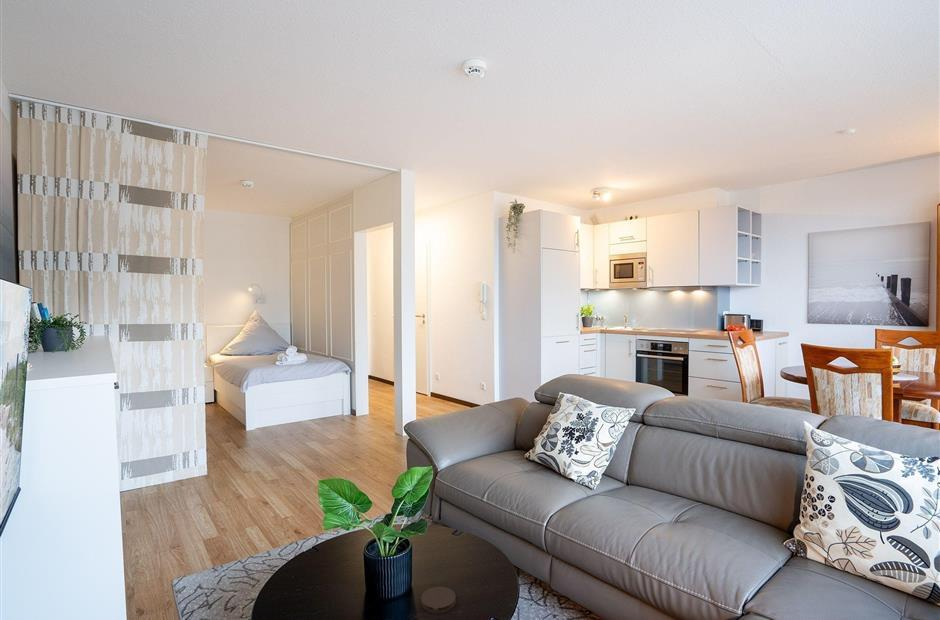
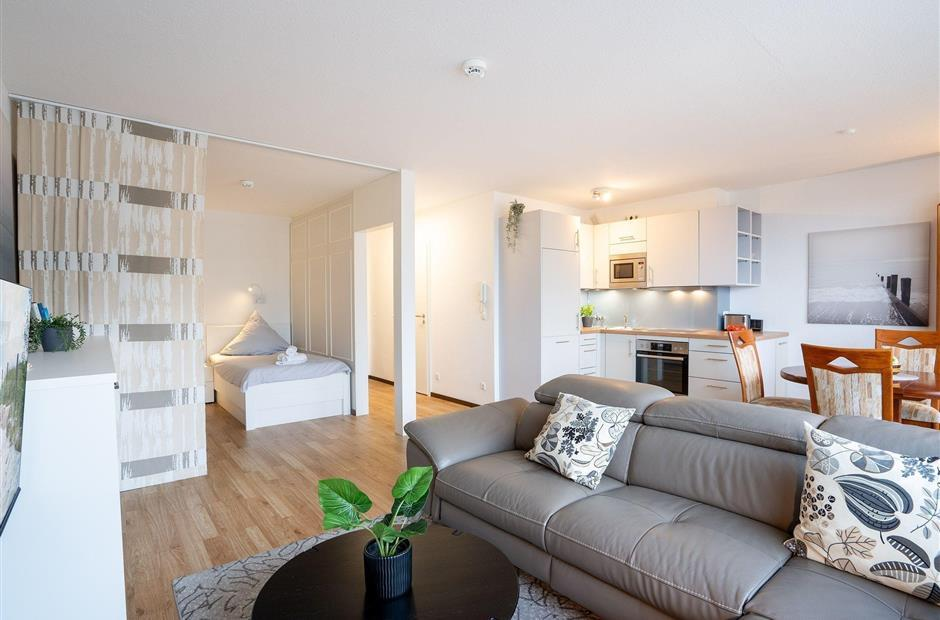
- coaster (438, 599)
